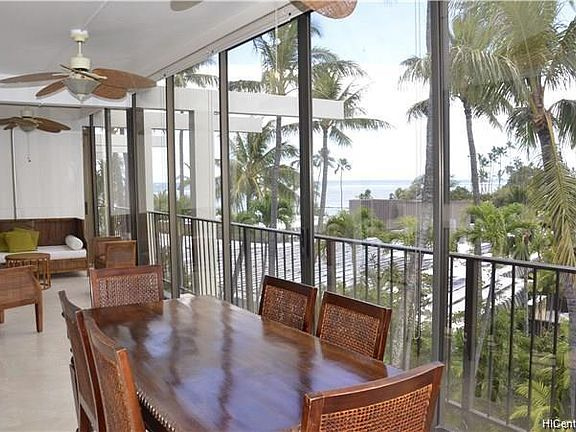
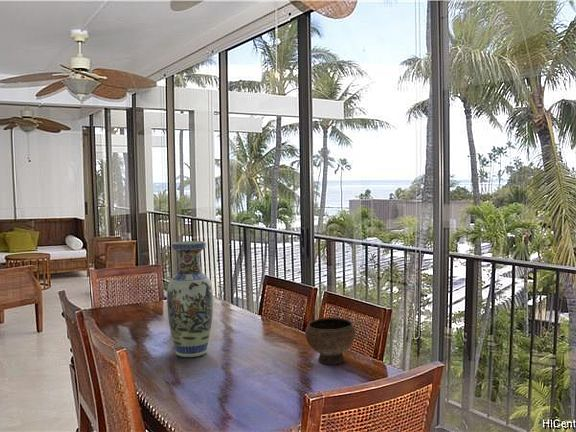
+ bowl (330, 341)
+ vase (190, 298)
